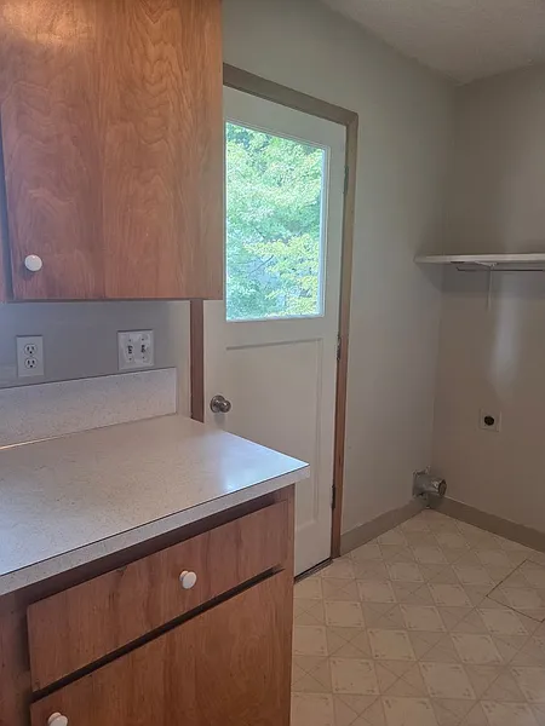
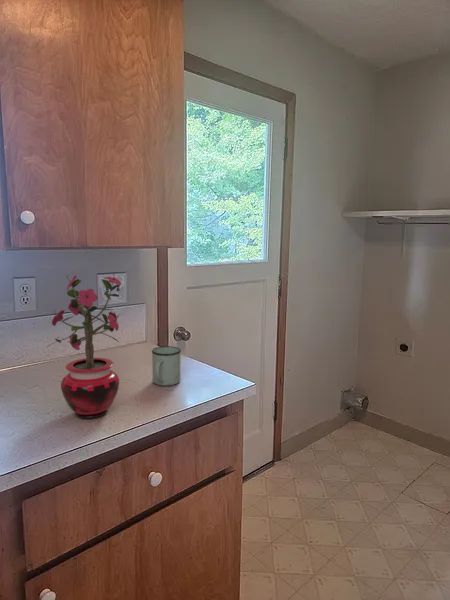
+ potted plant (86, 345)
+ mug (164, 367)
